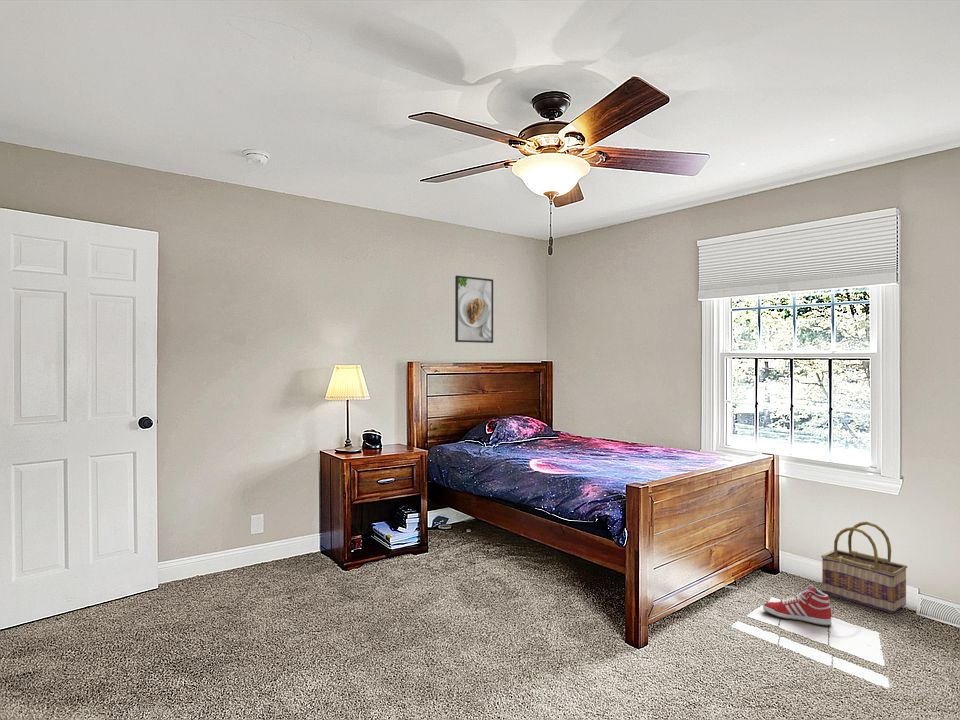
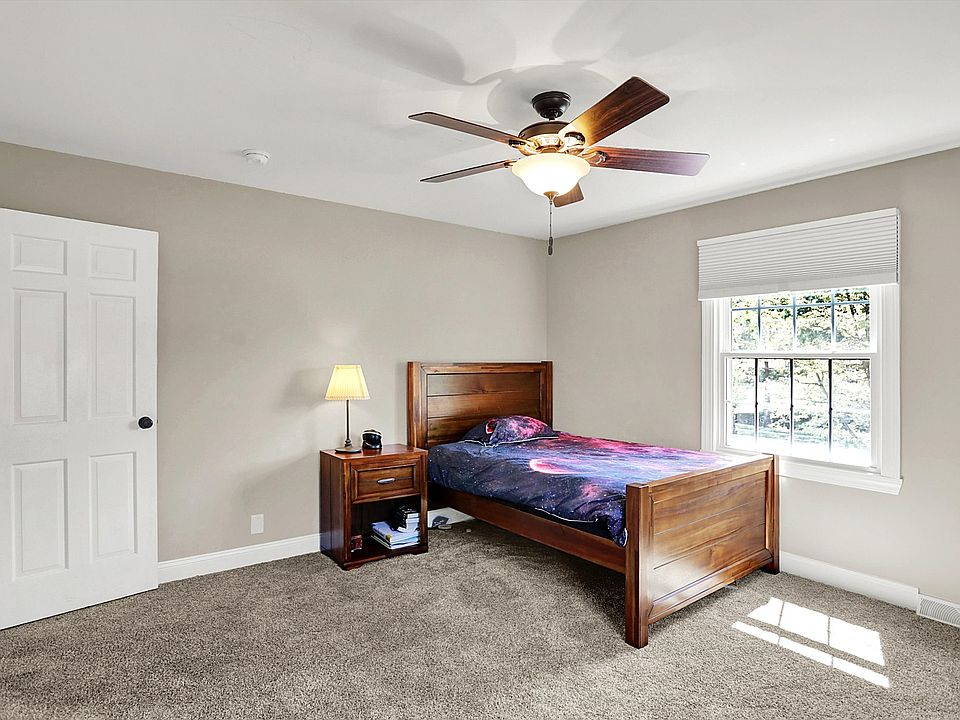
- basket (863, 561)
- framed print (474, 310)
- sneaker (796, 601)
